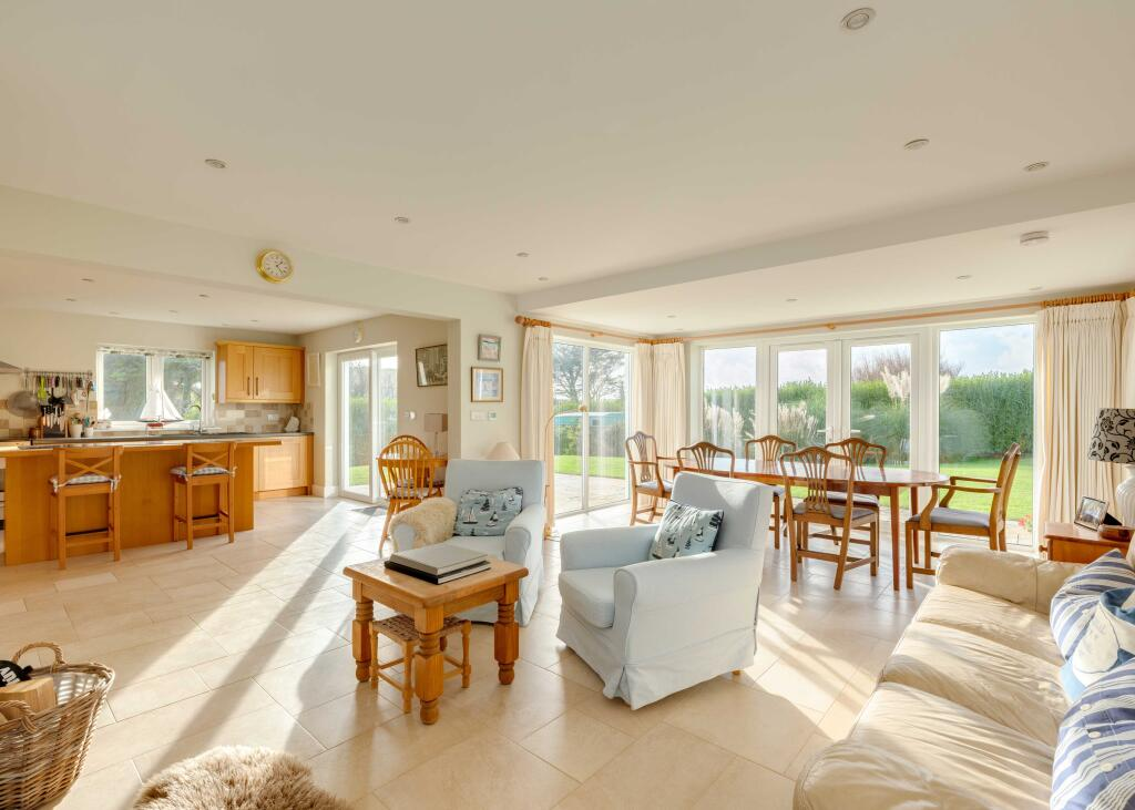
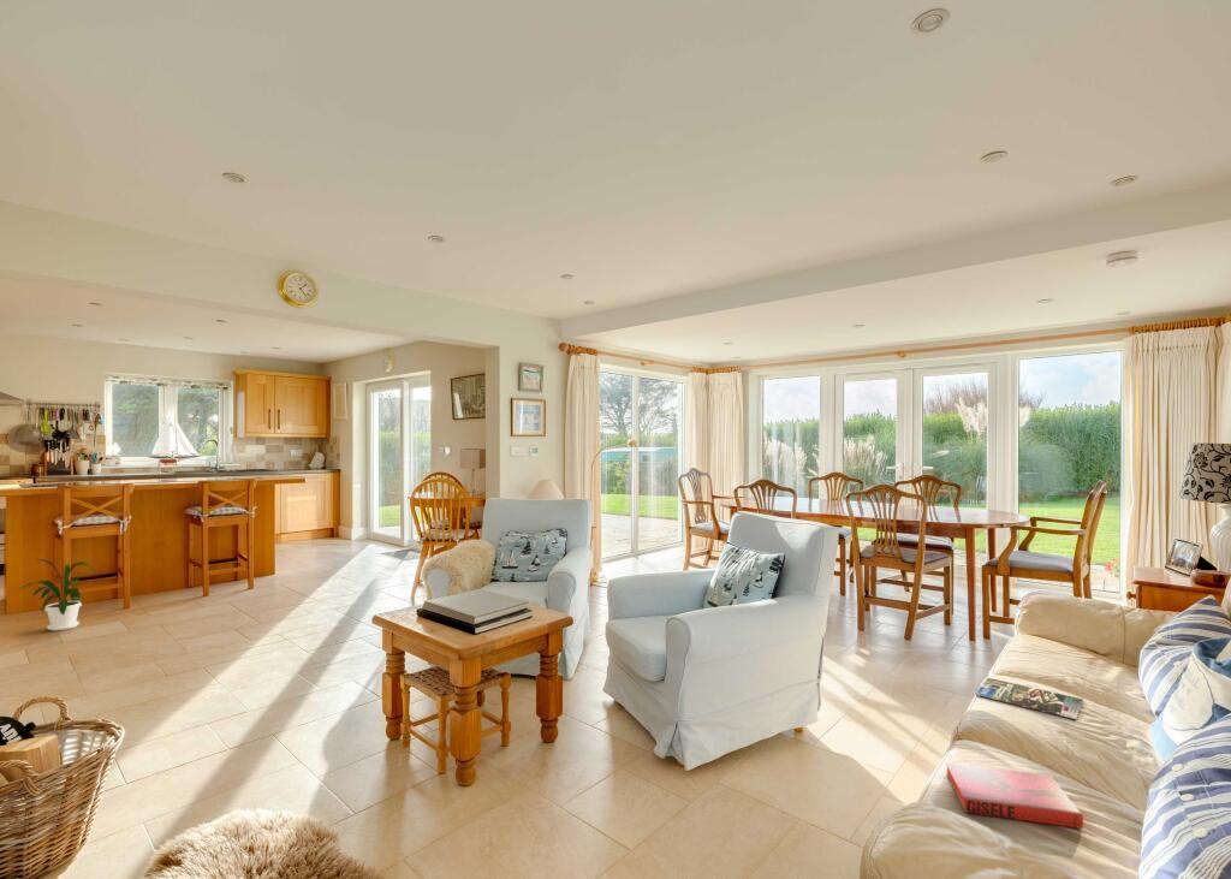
+ hardback book (1009, 792)
+ magazine (1028, 696)
+ house plant (59, 592)
